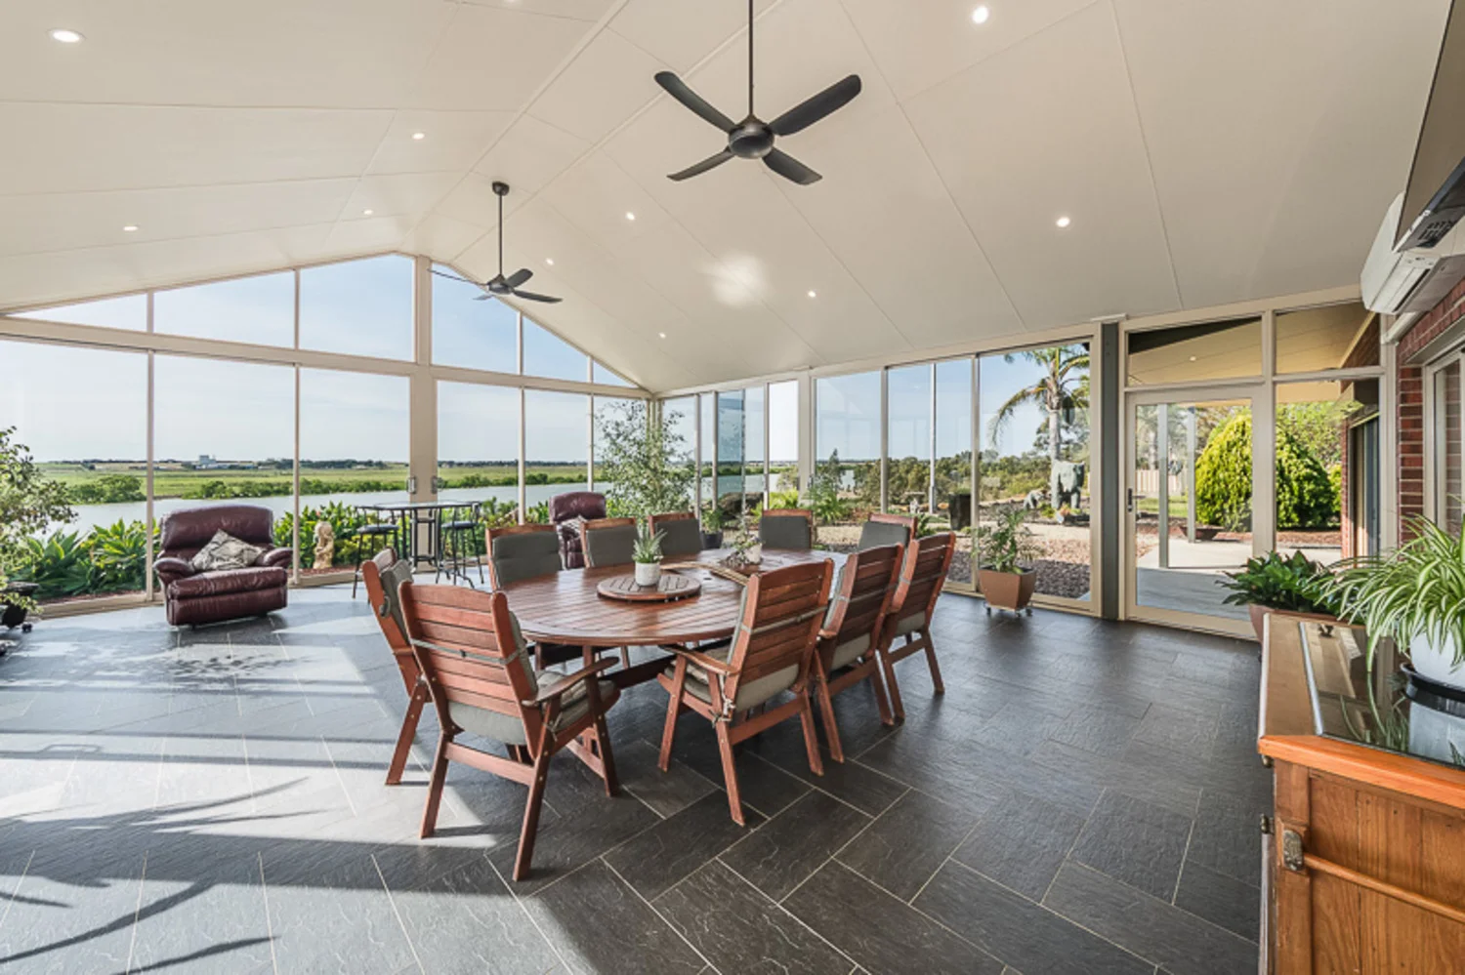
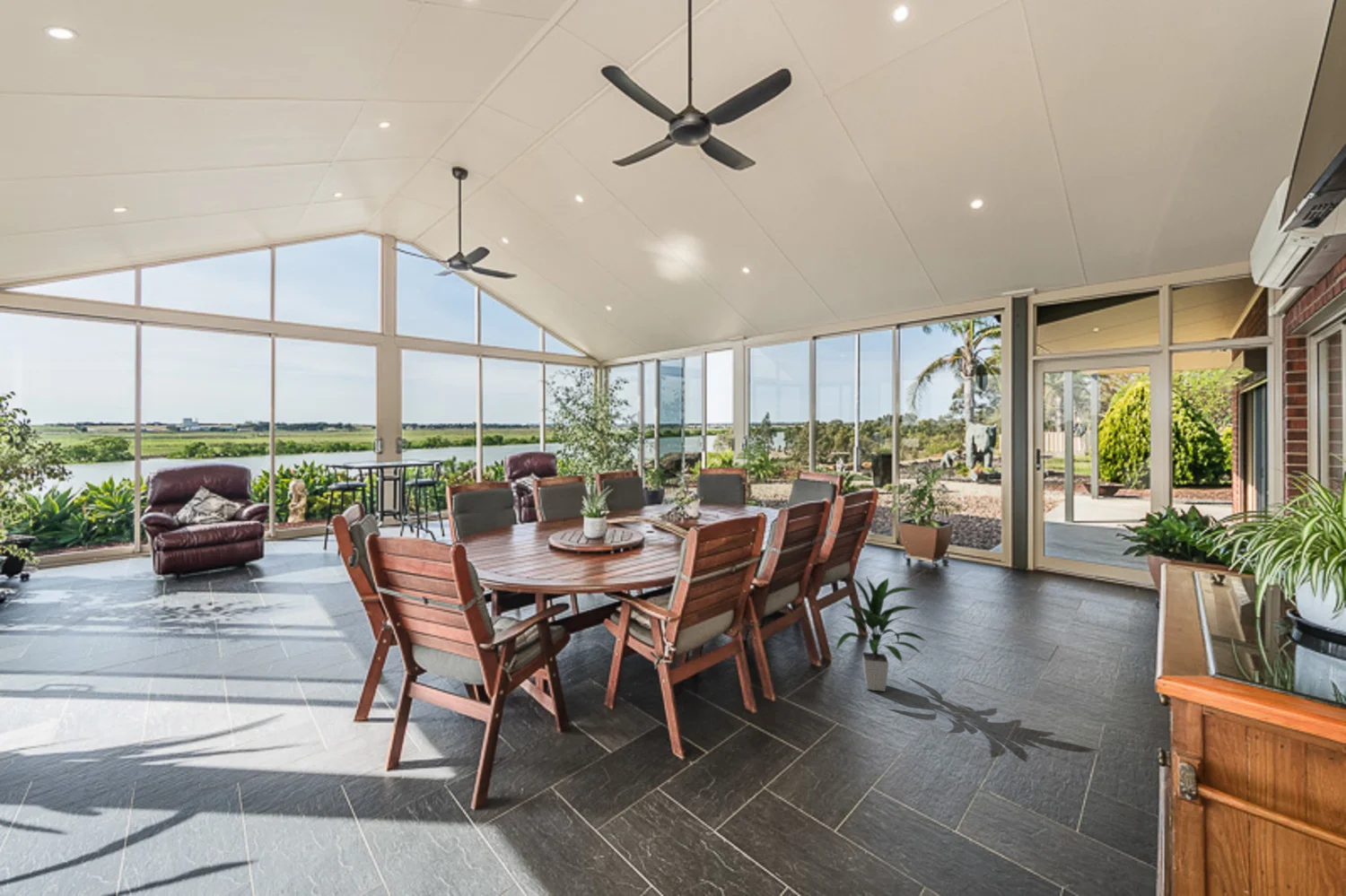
+ indoor plant (877, 630)
